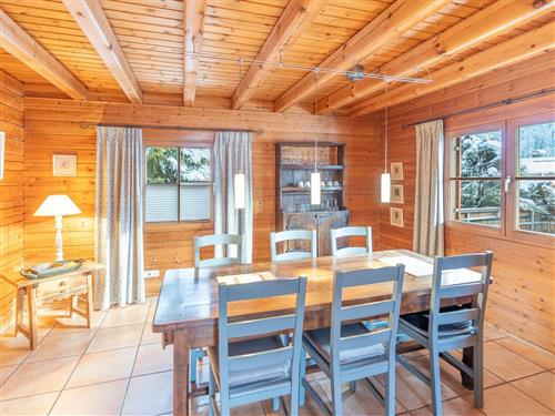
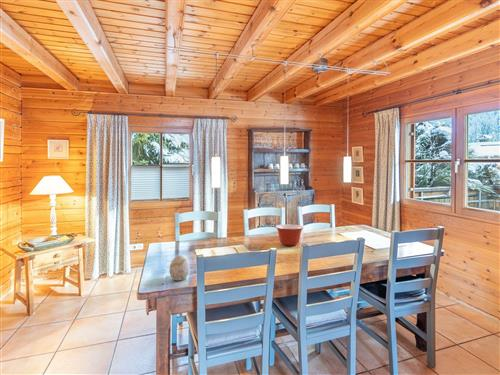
+ decorative egg (179, 266)
+ mixing bowl (289, 235)
